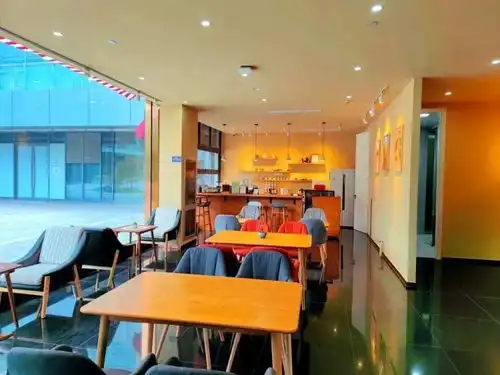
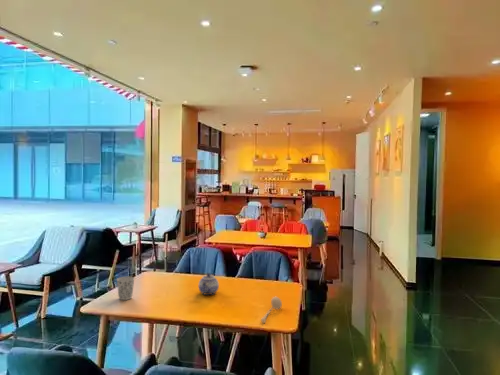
+ teapot (208, 283)
+ spoon (271, 308)
+ cup (125, 288)
